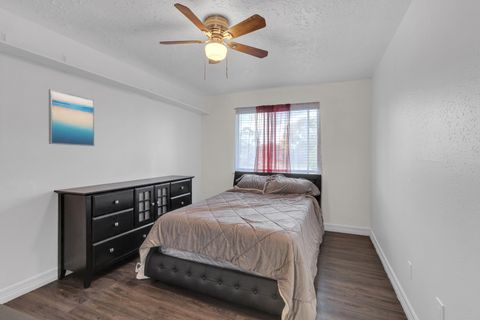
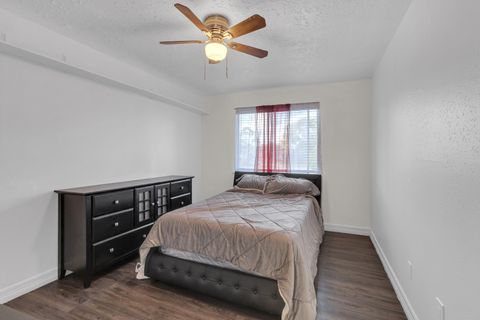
- wall art (73, 120)
